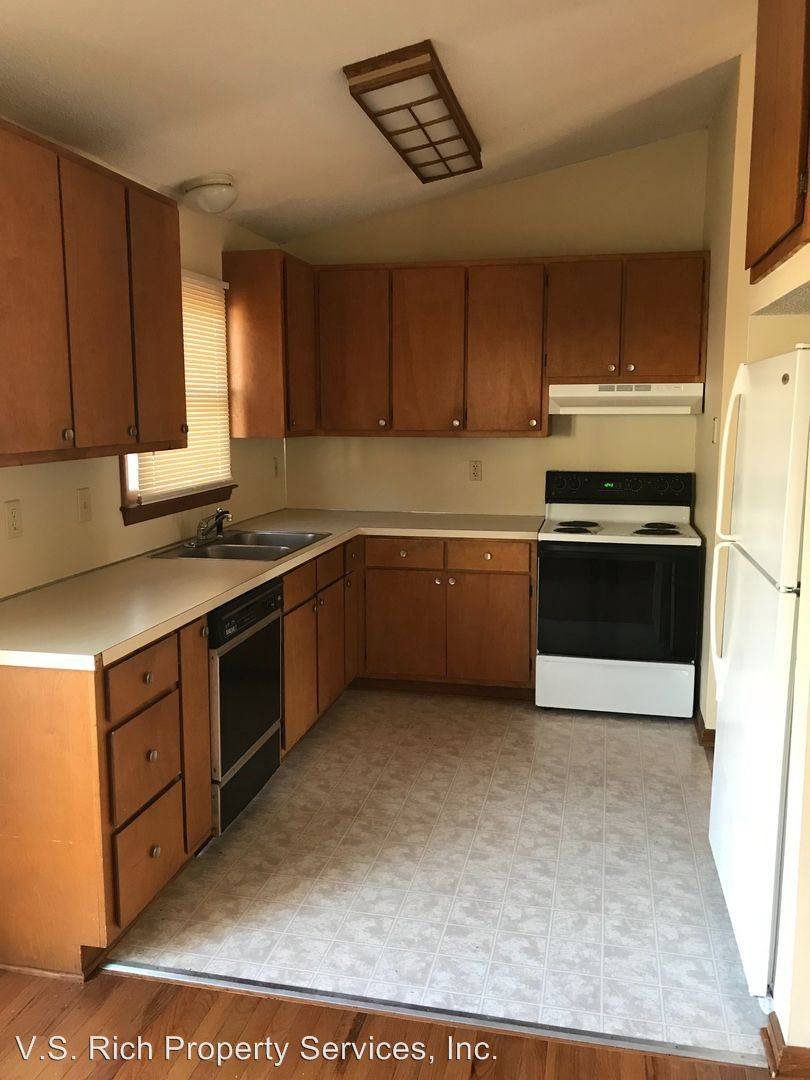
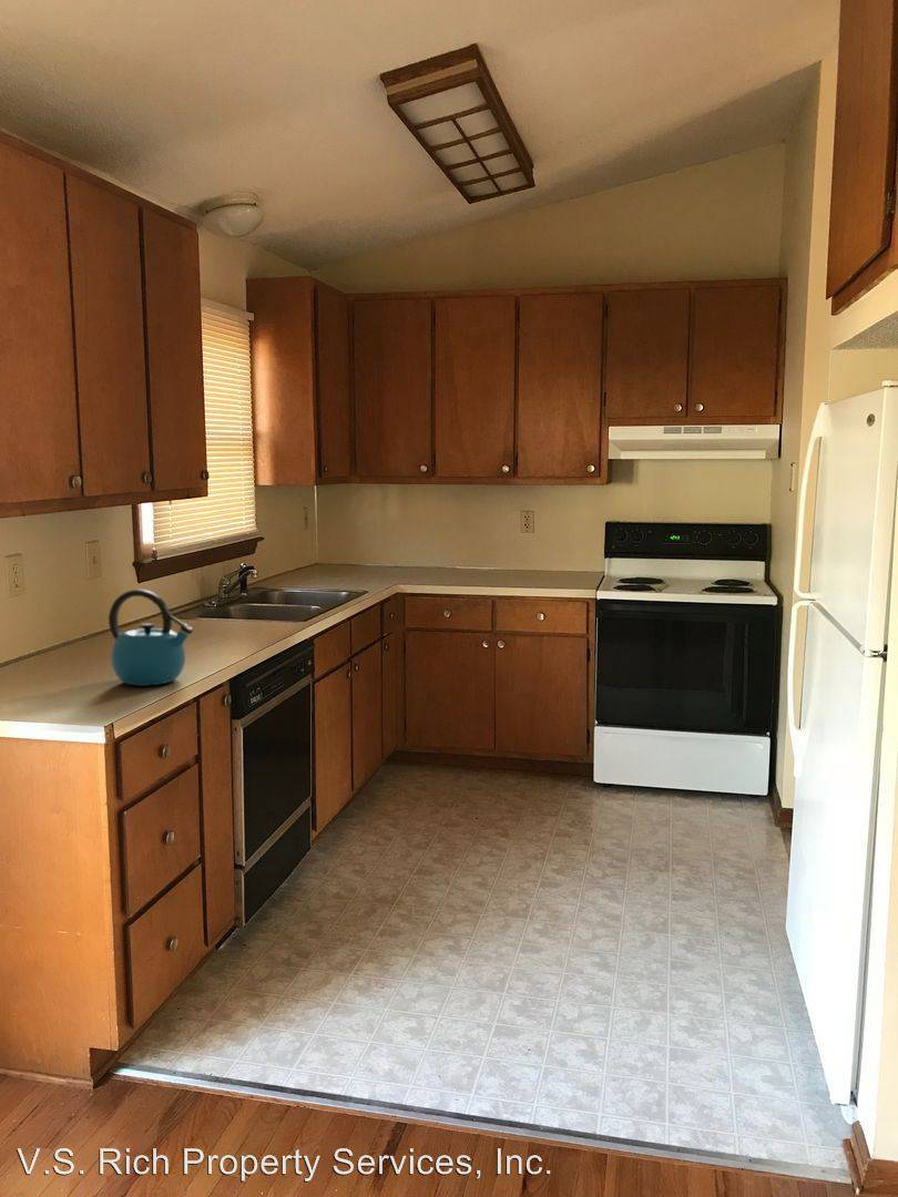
+ kettle (151, 635)
